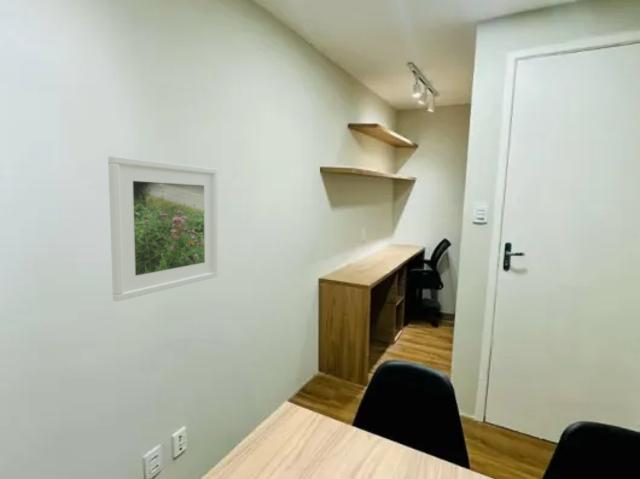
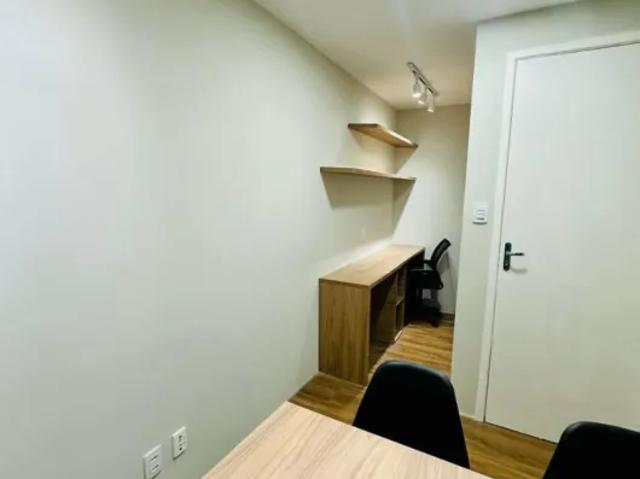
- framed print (171, 226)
